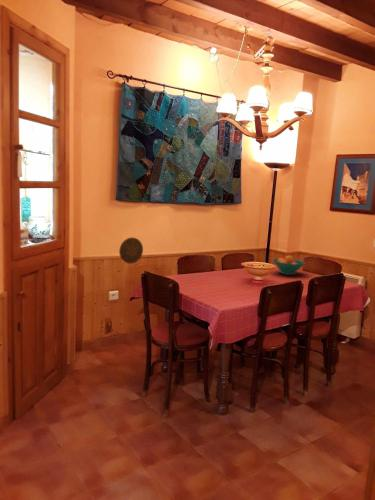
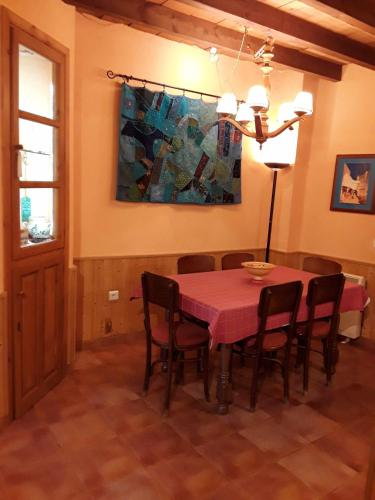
- fruit bowl (288, 264)
- decorative plate (131, 250)
